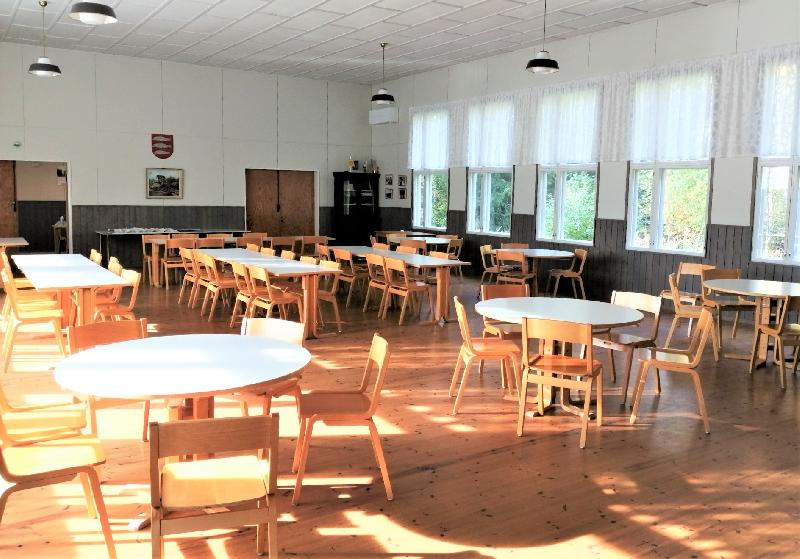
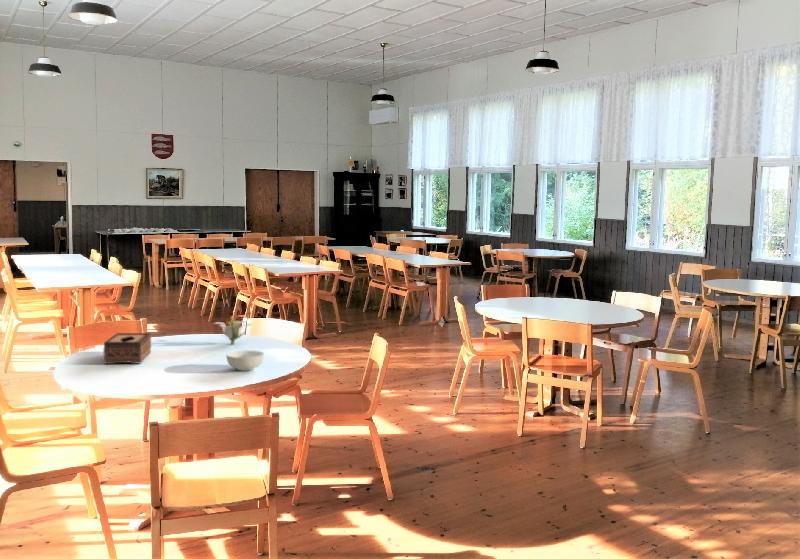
+ cereal bowl (245, 361)
+ tissue box (128, 347)
+ flower (232, 330)
